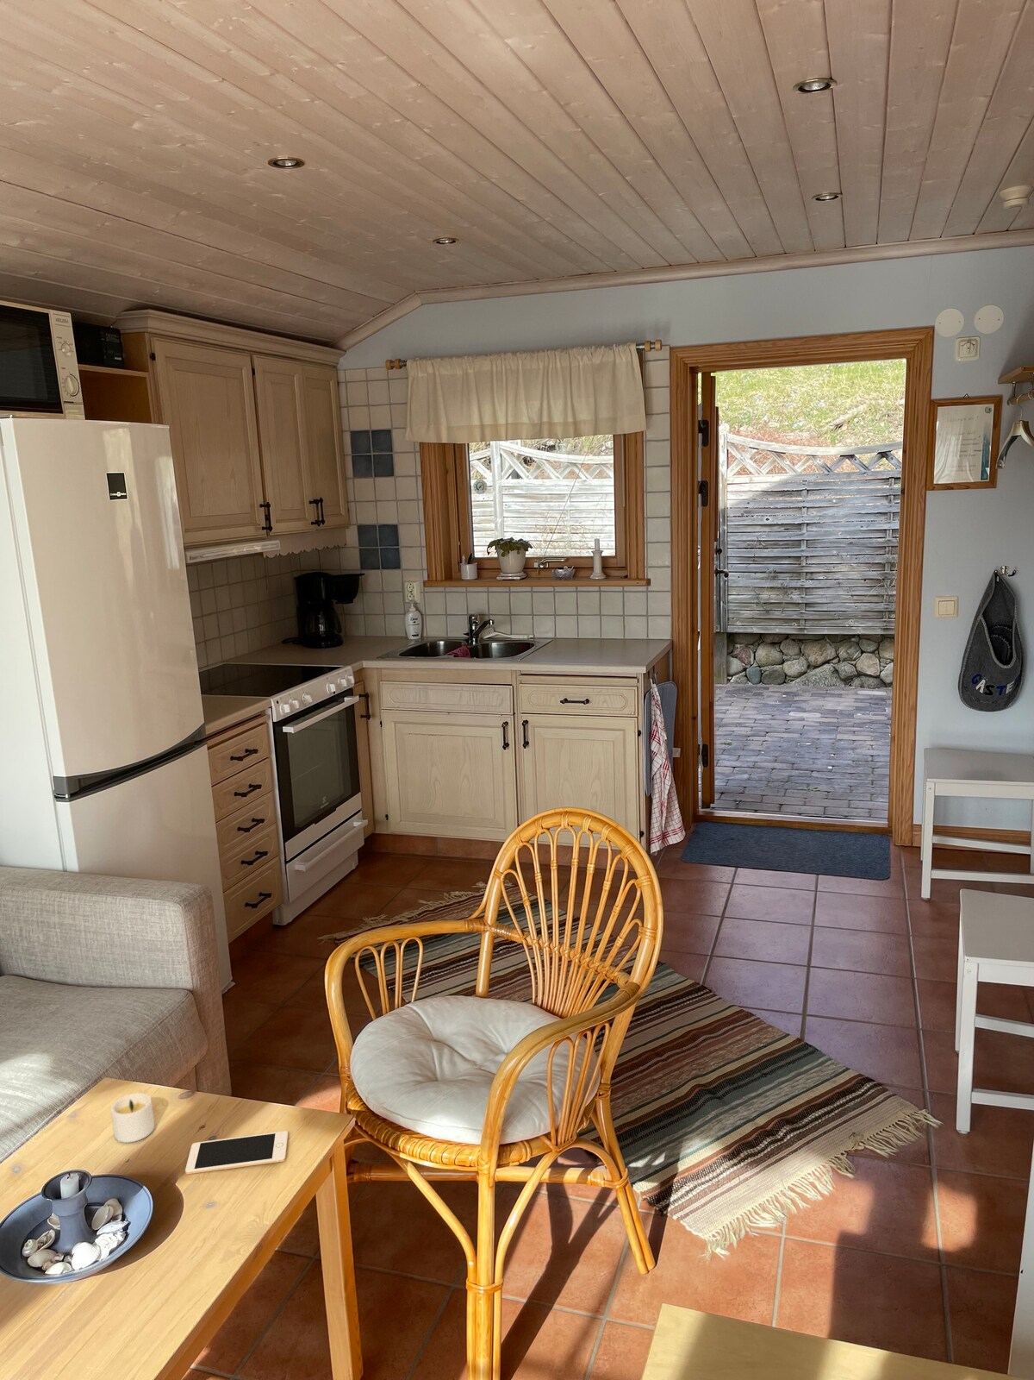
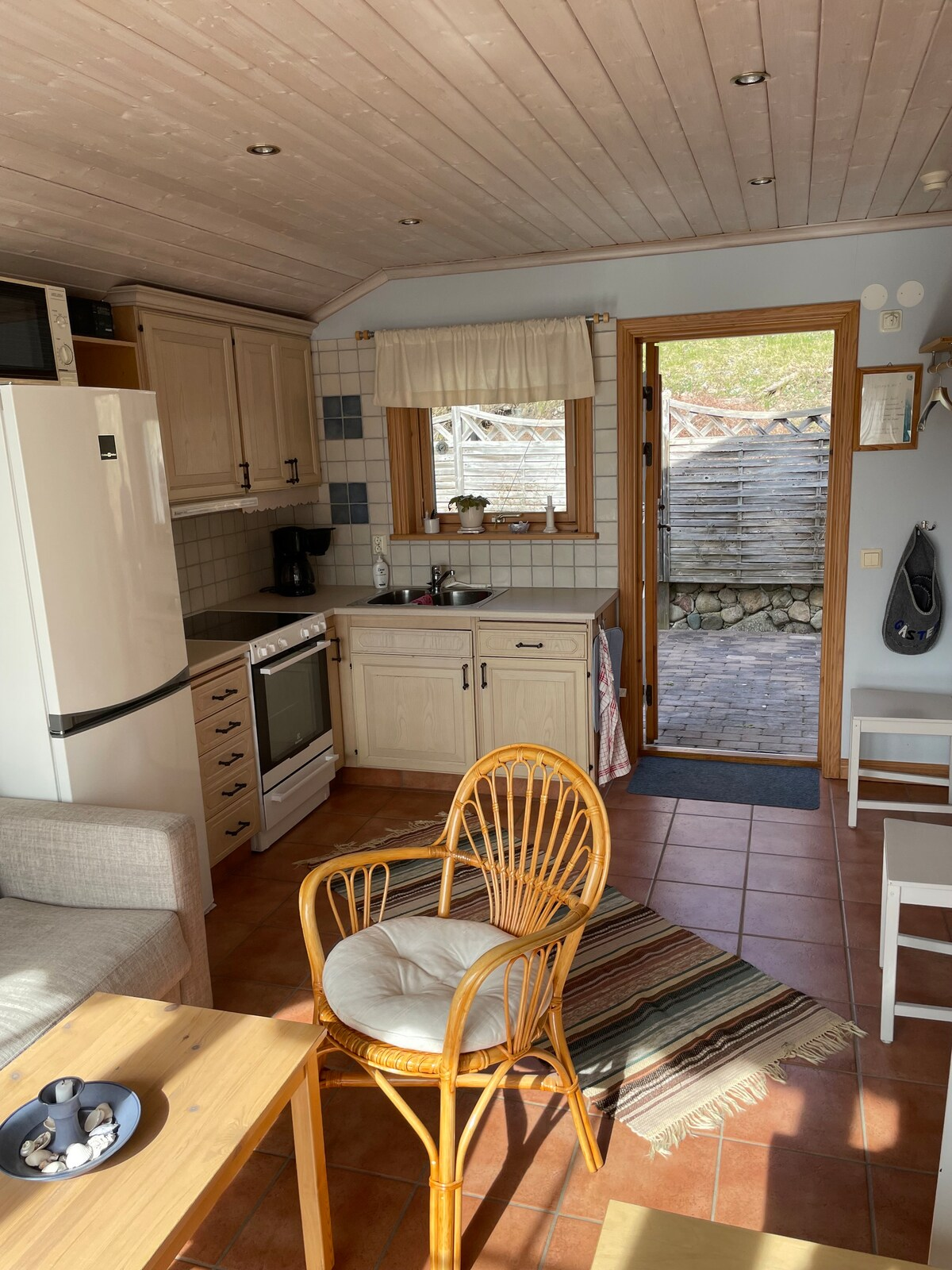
- candle (128, 1121)
- cell phone (238, 1152)
